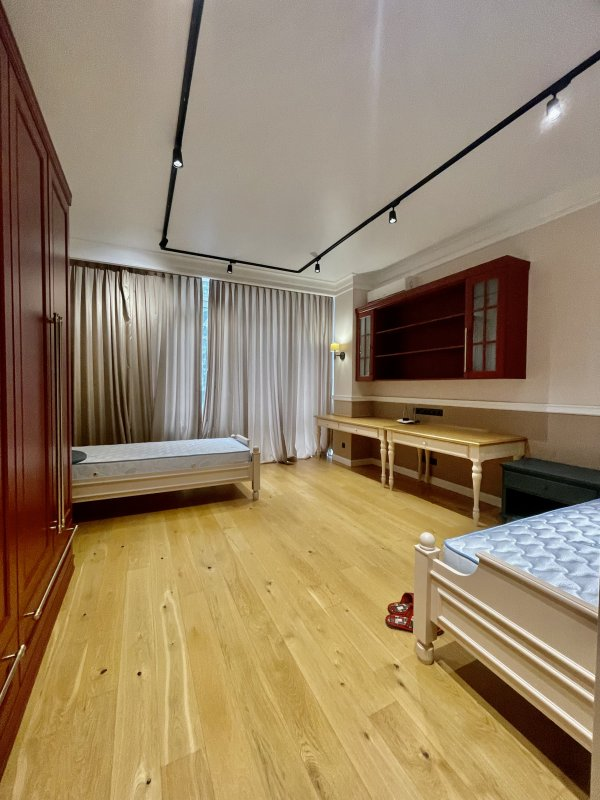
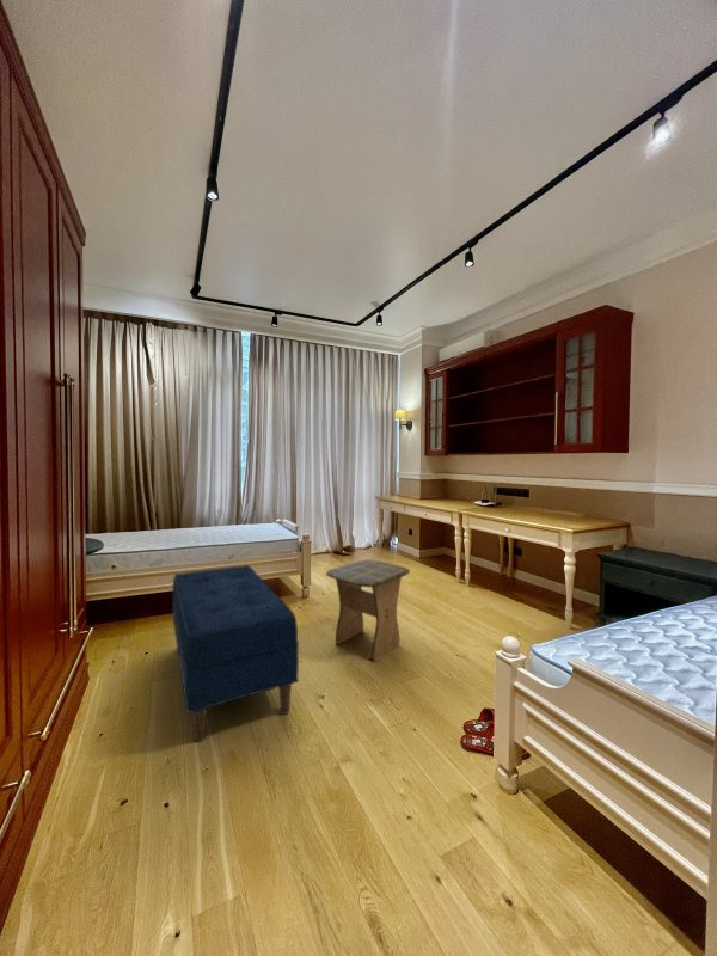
+ bench (226, 632)
+ stool (367, 607)
